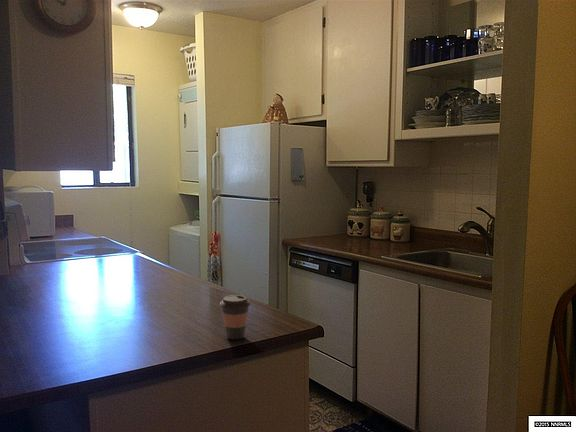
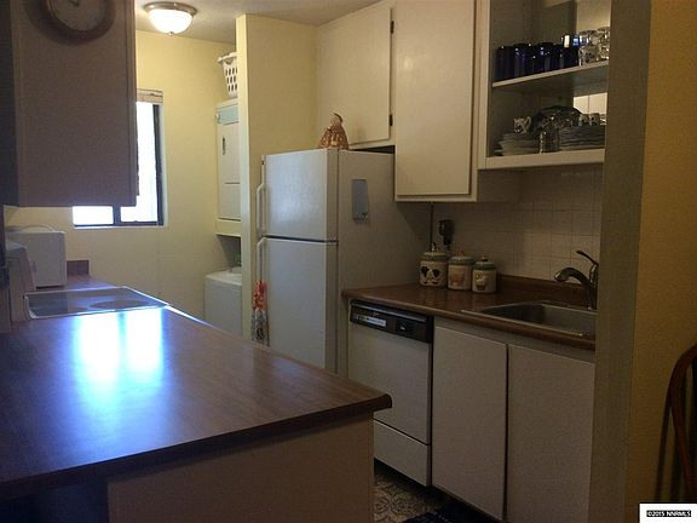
- coffee cup (235, 317)
